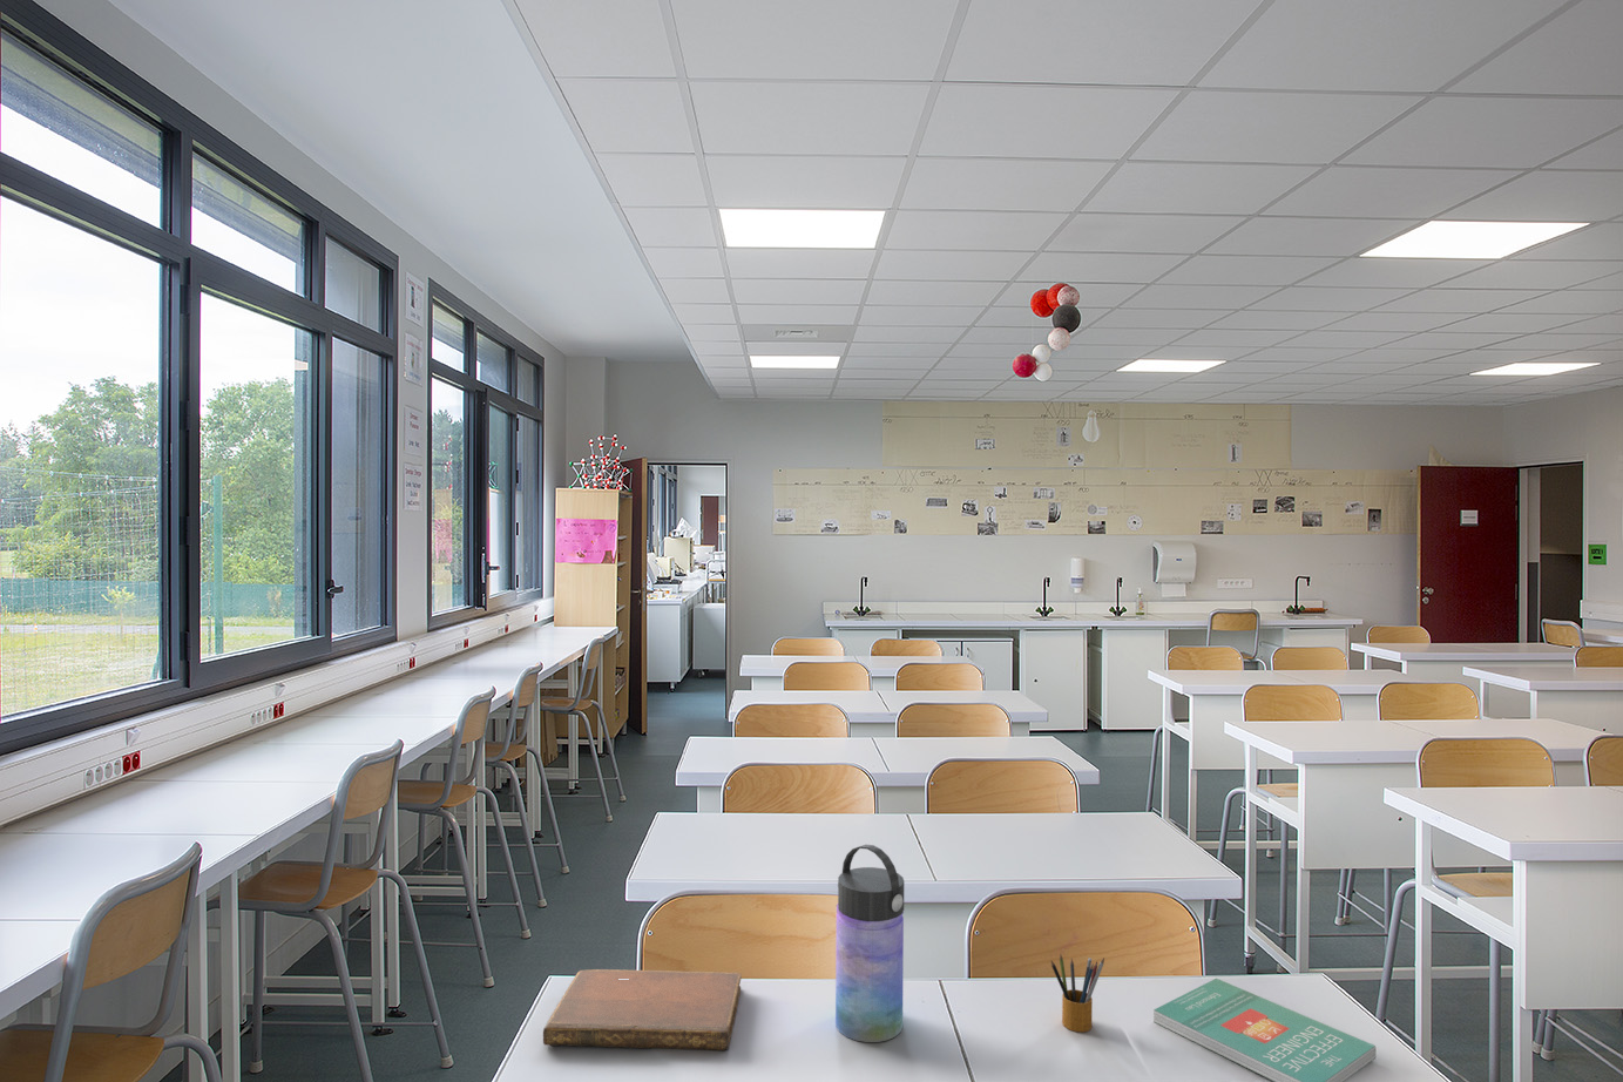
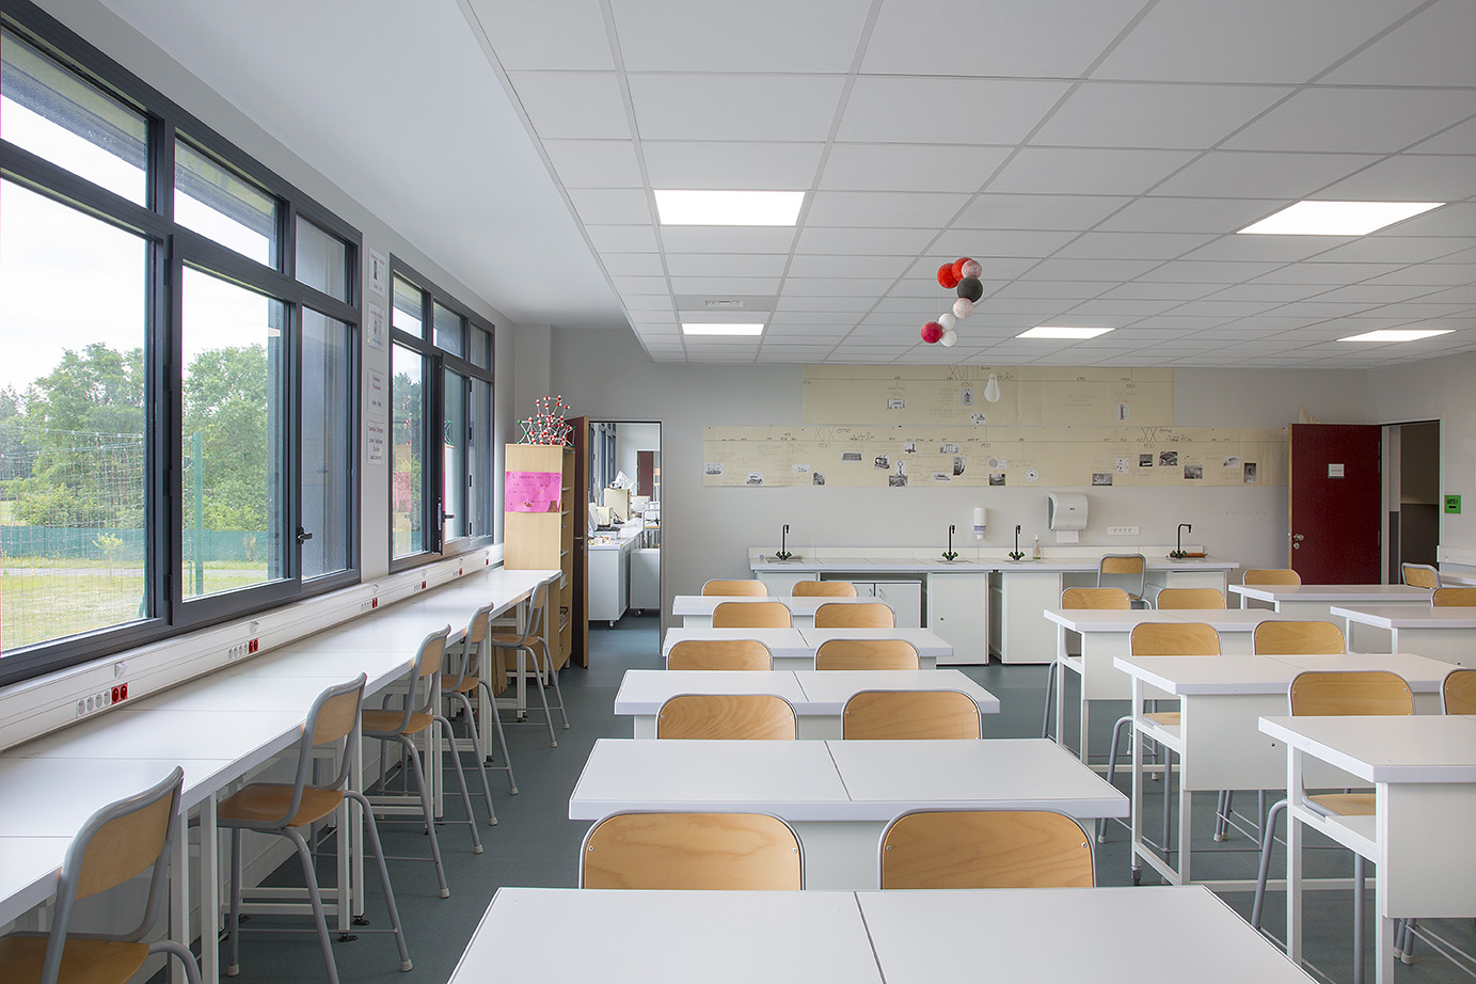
- pencil box (1075, 989)
- water bottle (868, 935)
- book (1261, 1032)
- notebook (647, 1007)
